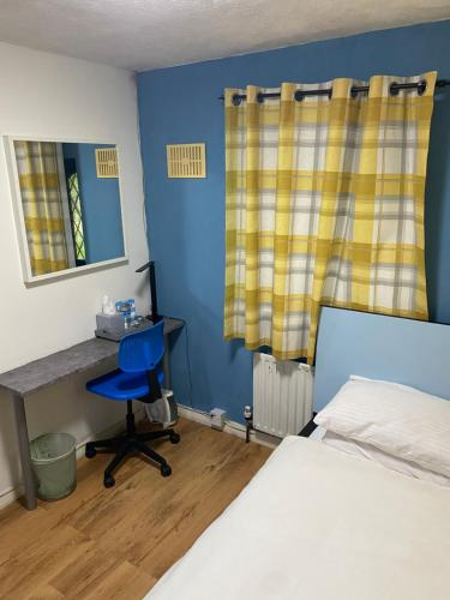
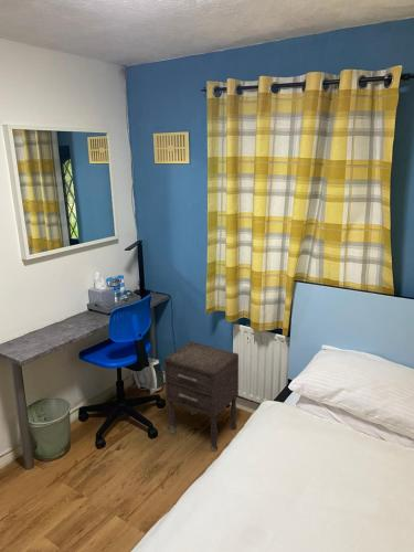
+ nightstand (201, 394)
